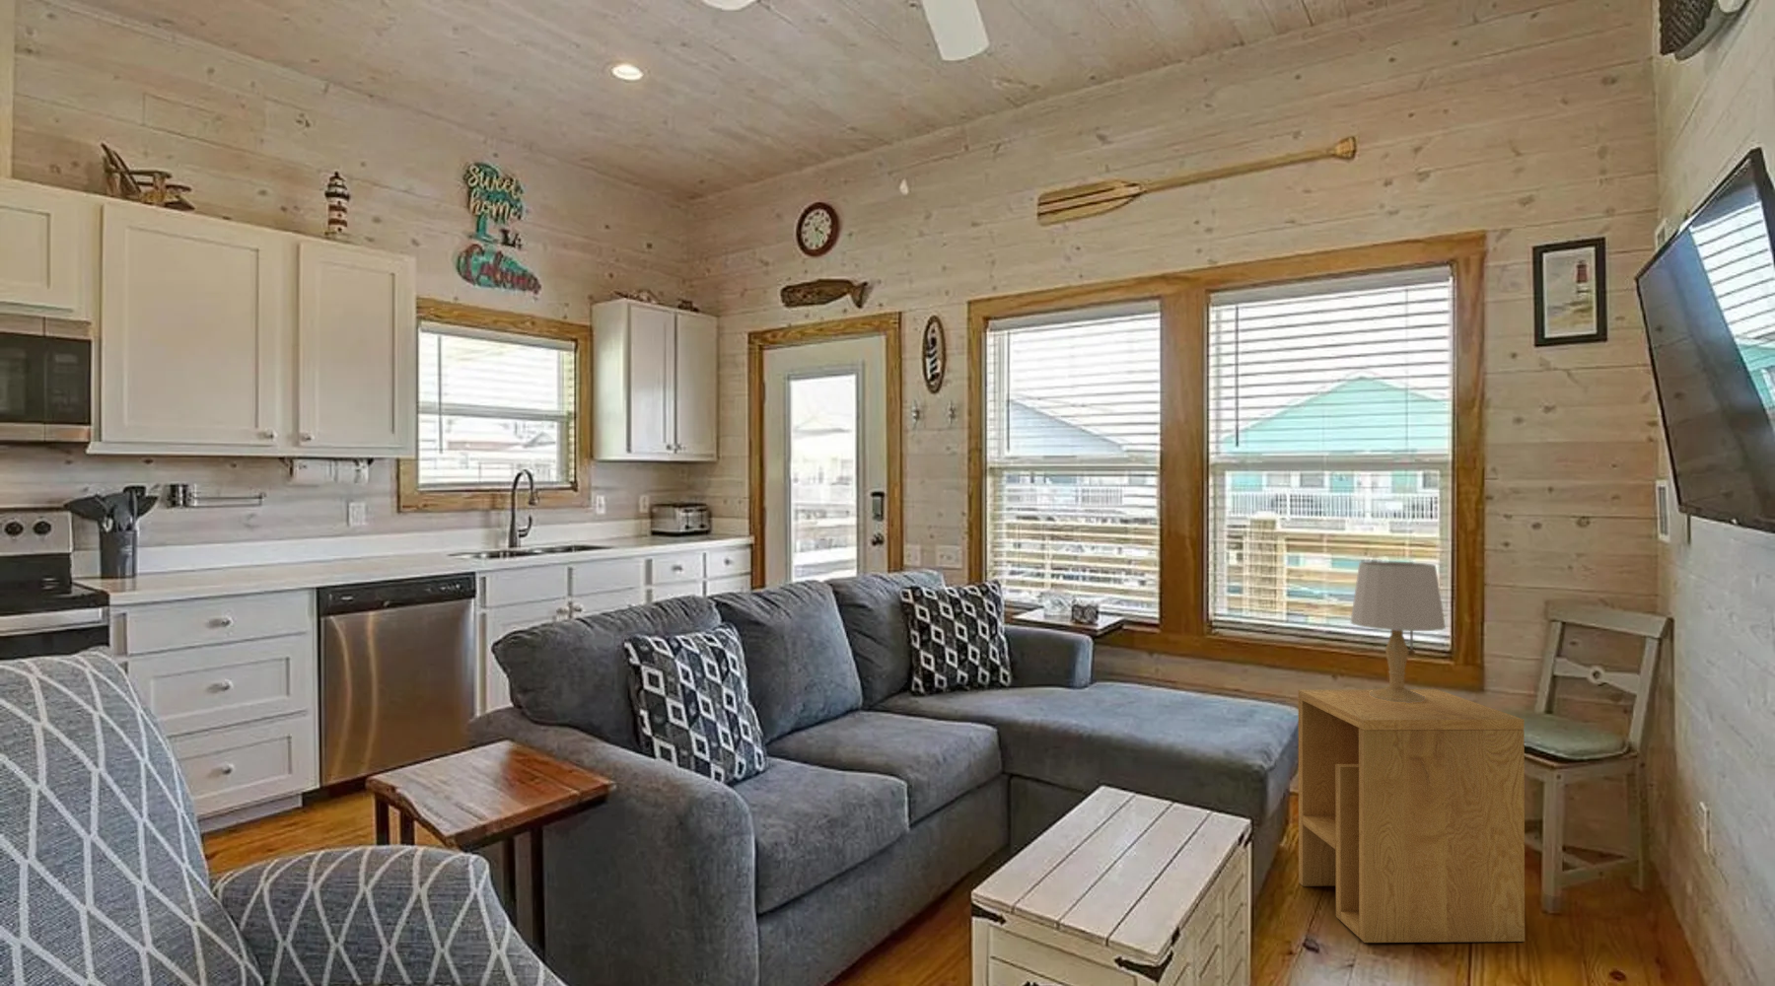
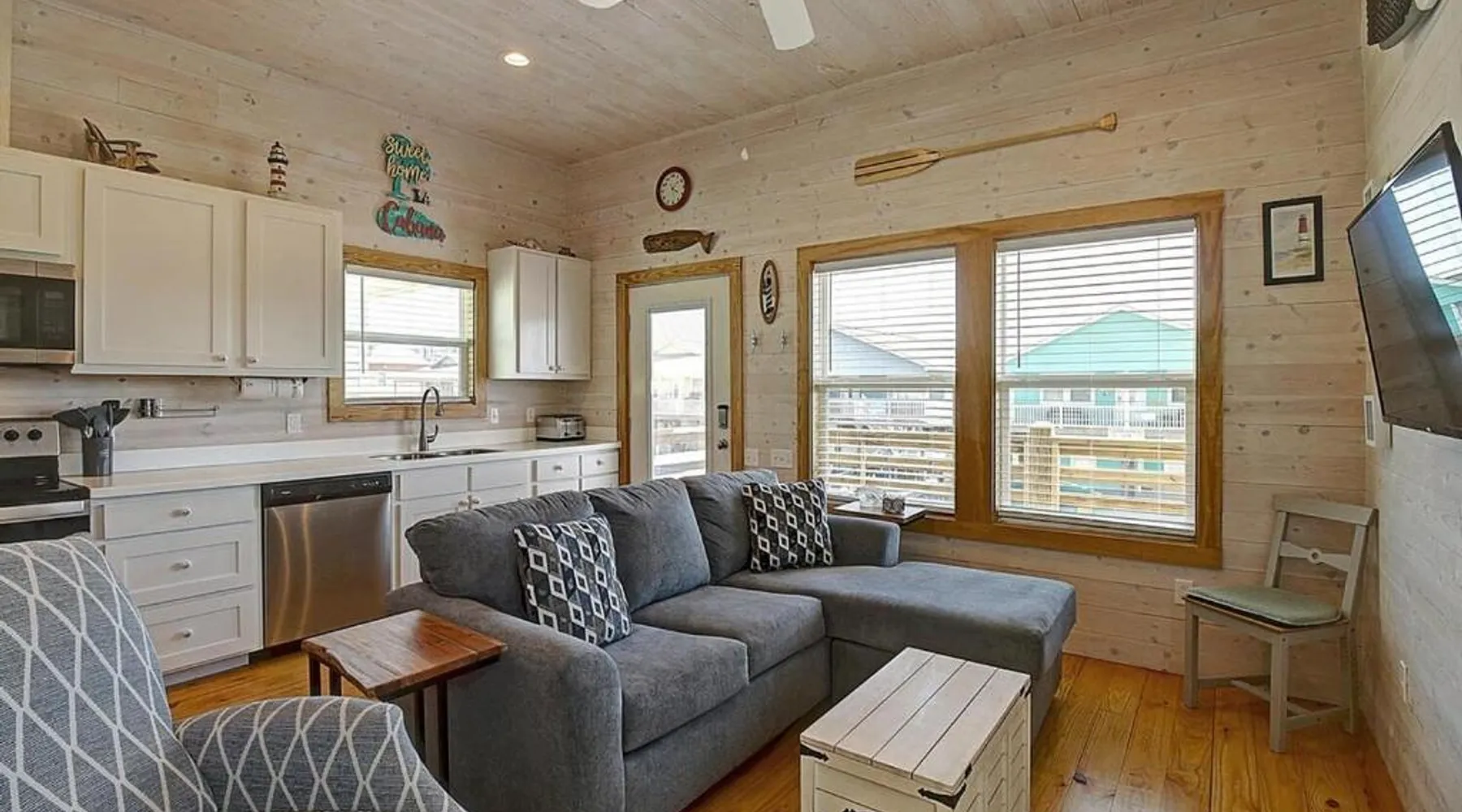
- table lamp (1396, 629)
- side table (1403, 806)
